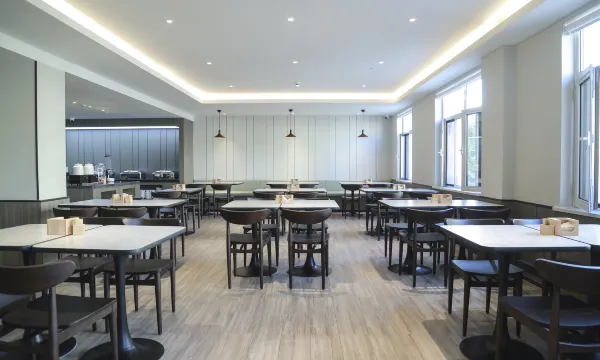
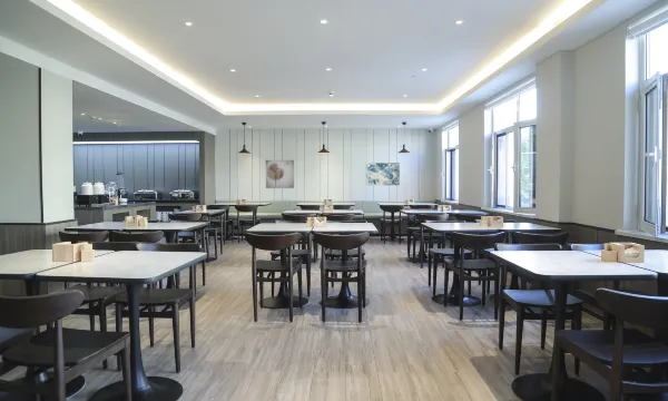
+ wall art (382, 174)
+ wall art (279, 174)
